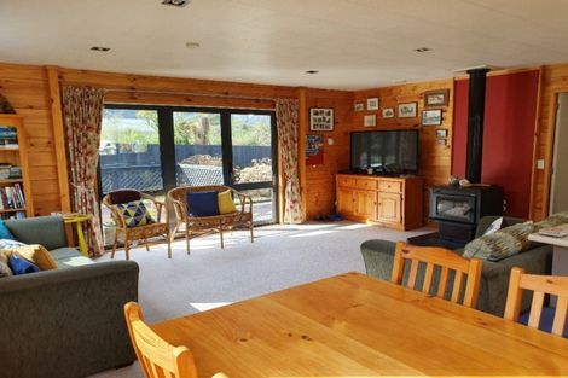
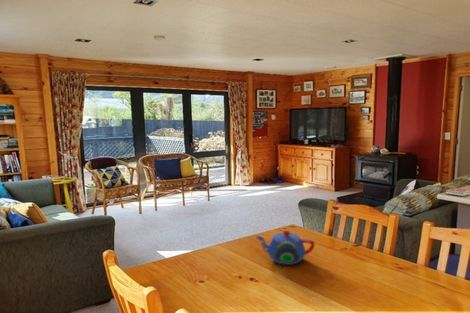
+ teapot (284, 245)
